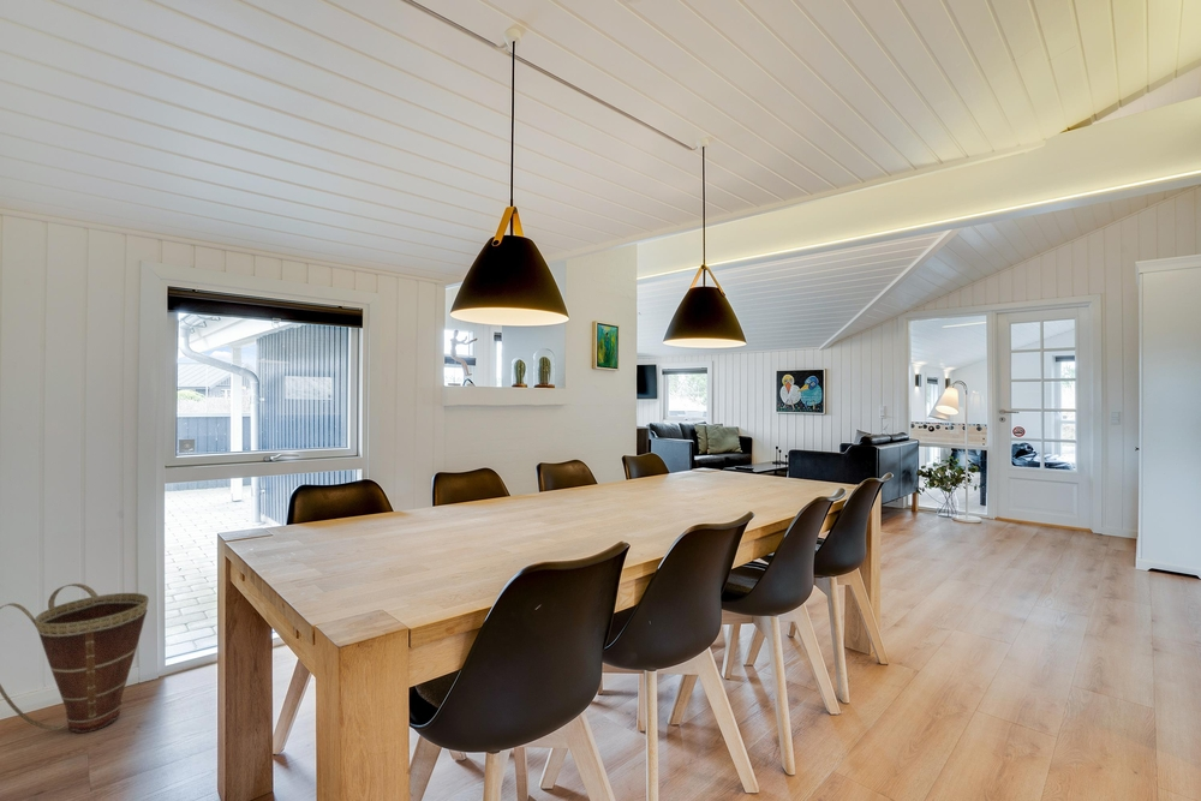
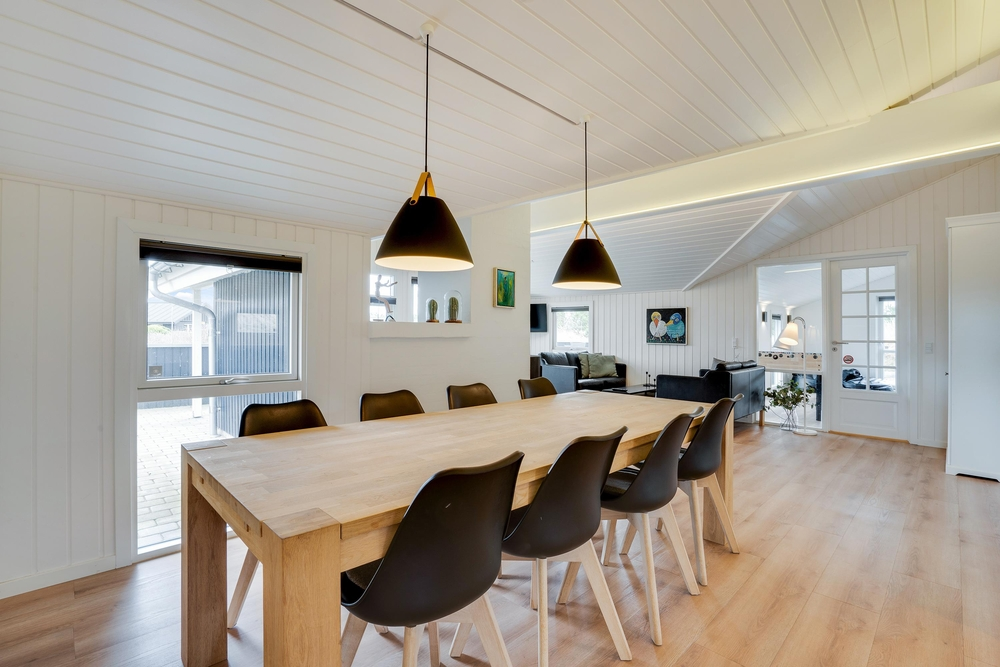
- basket (70, 658)
